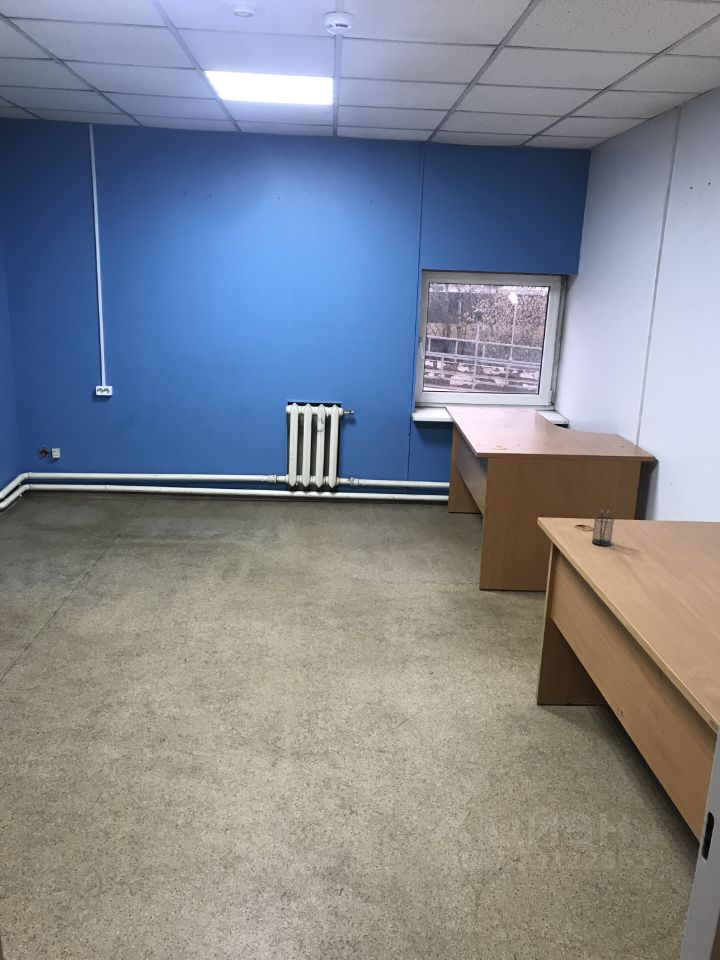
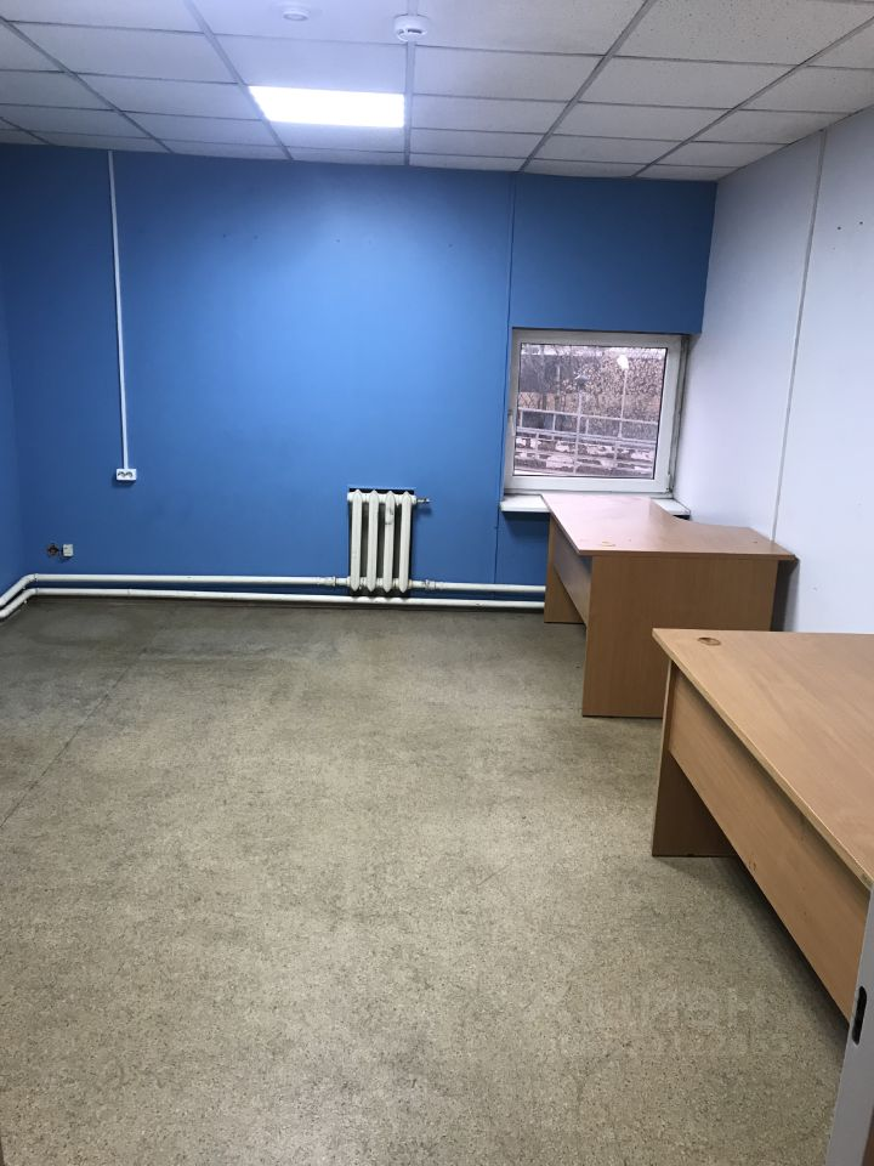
- pencil holder (604, 525)
